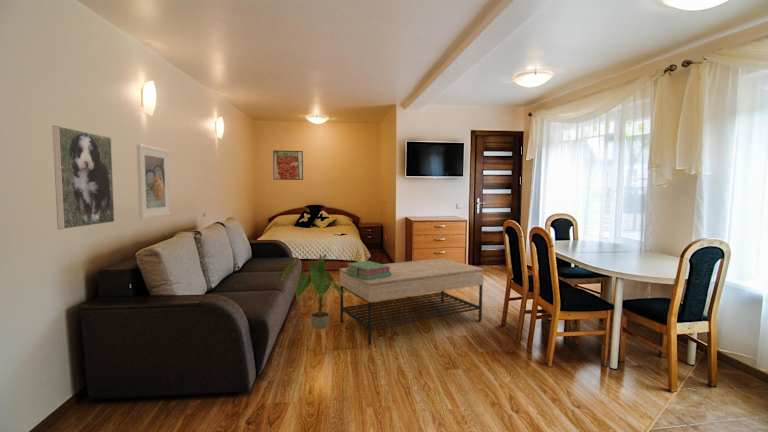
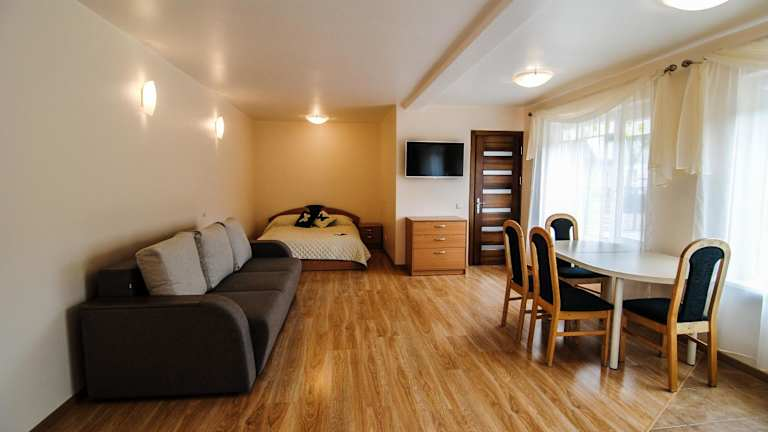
- coffee table (411, 295)
- stack of books (367, 269)
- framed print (154, 182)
- house plant (318, 303)
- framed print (86, 179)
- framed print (288, 165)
